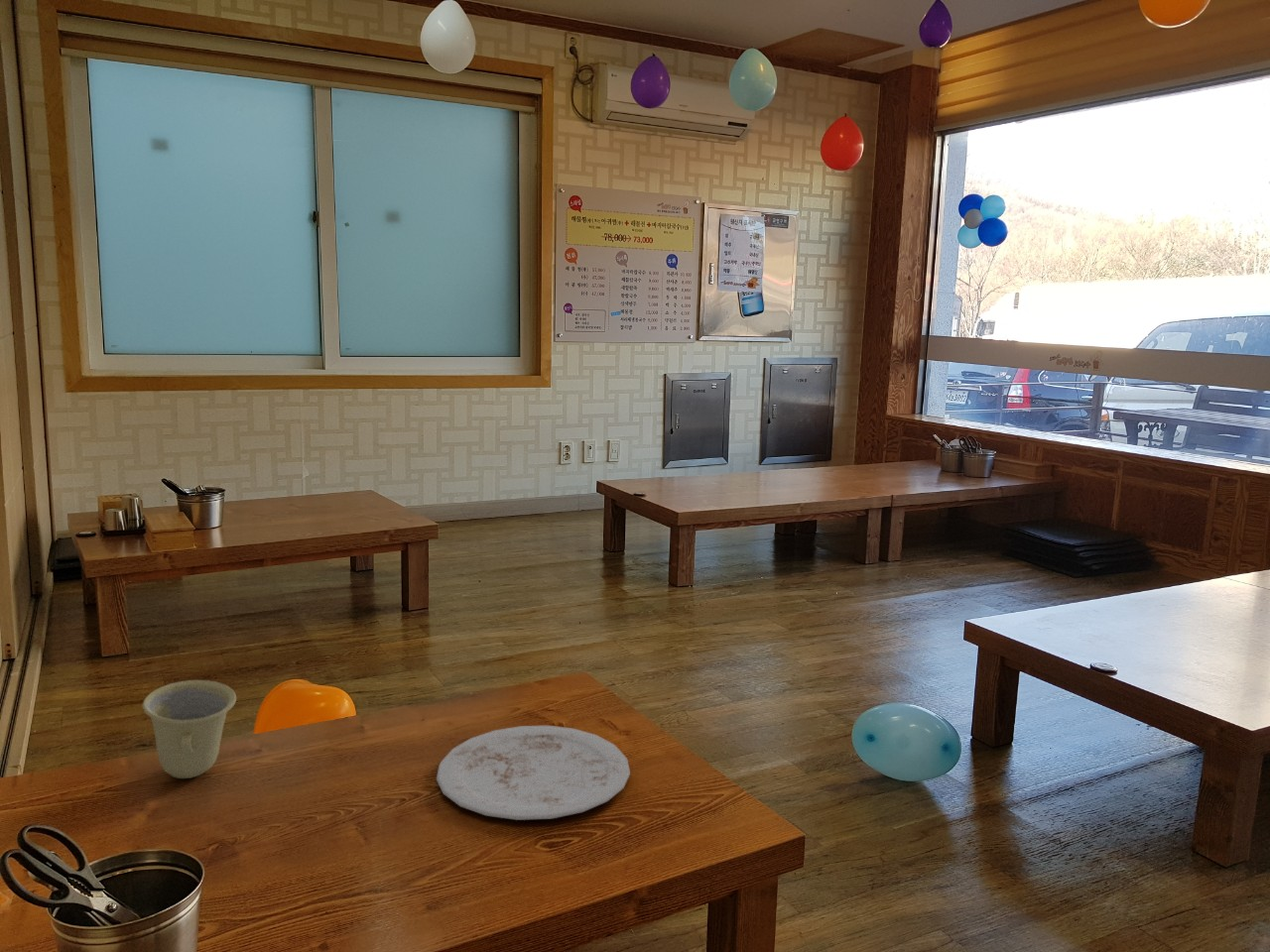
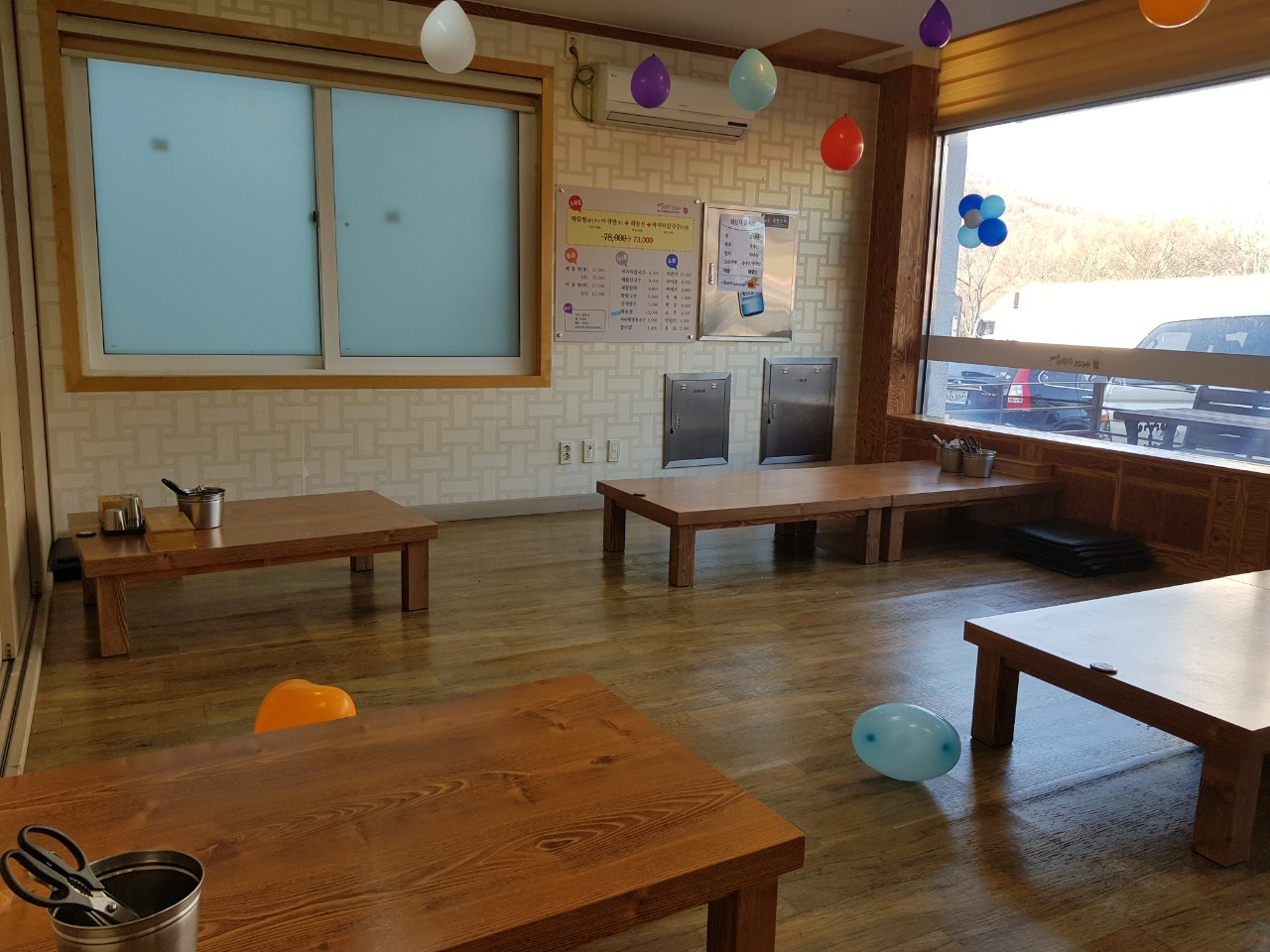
- cup (192, 734)
- plate (534, 770)
